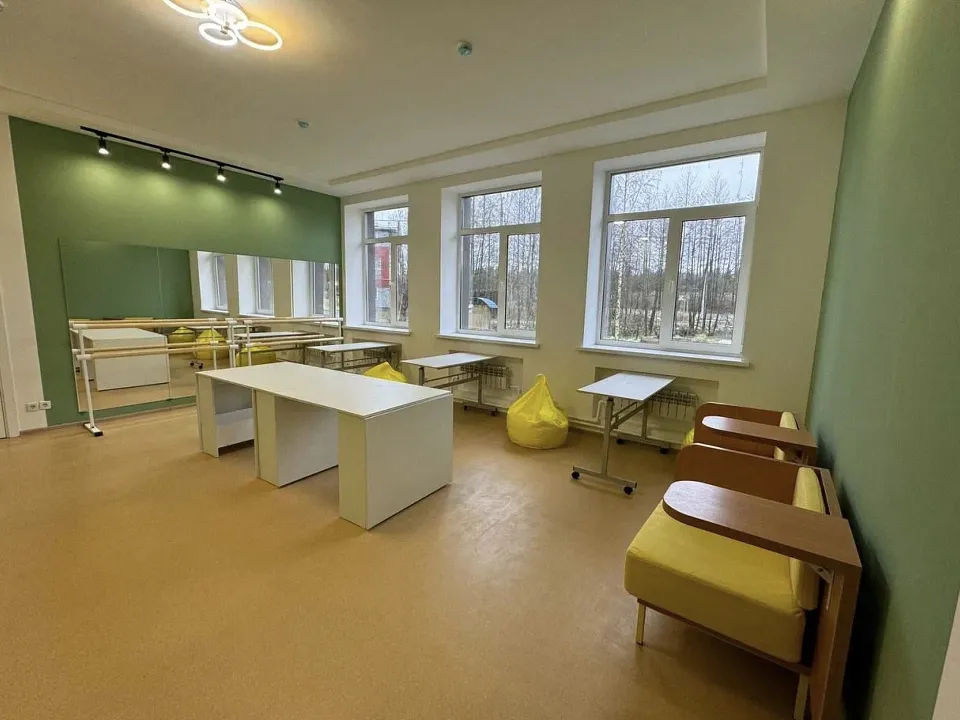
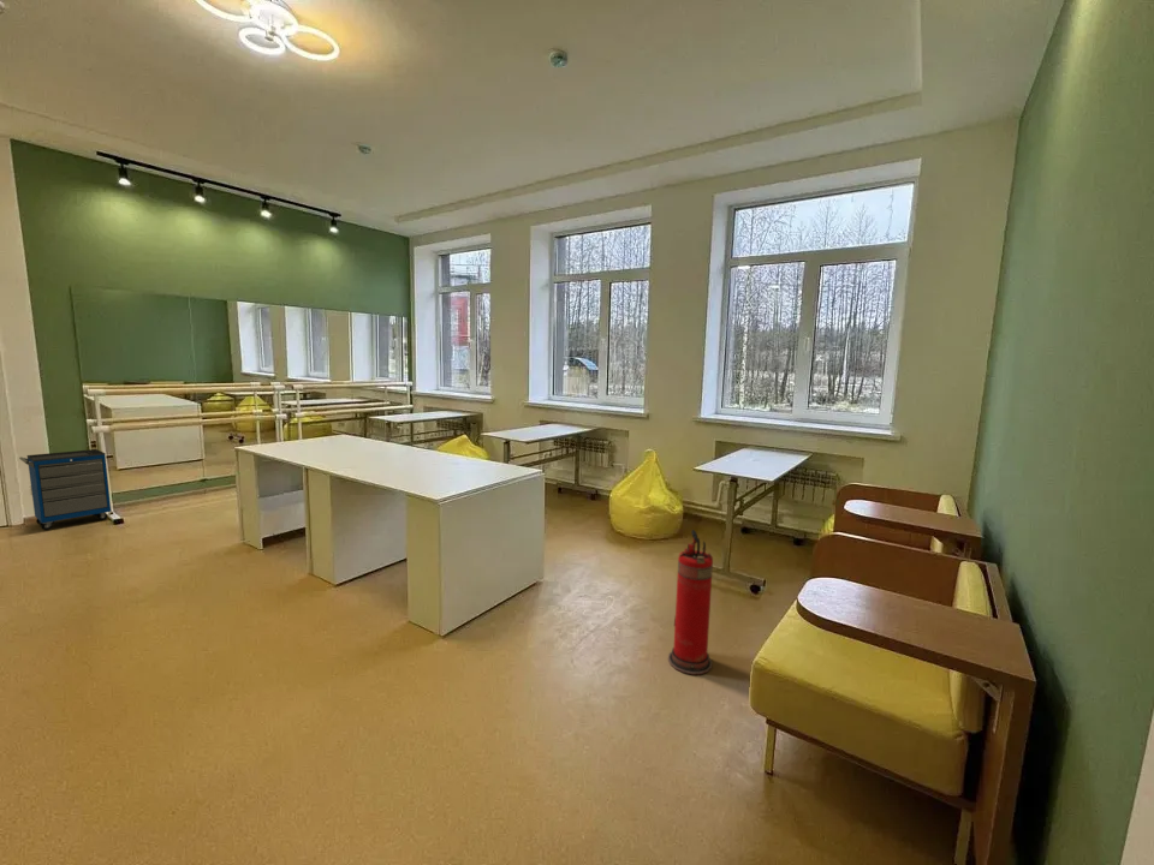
+ fire extinguisher (691, 597)
+ cabinet (66, 488)
